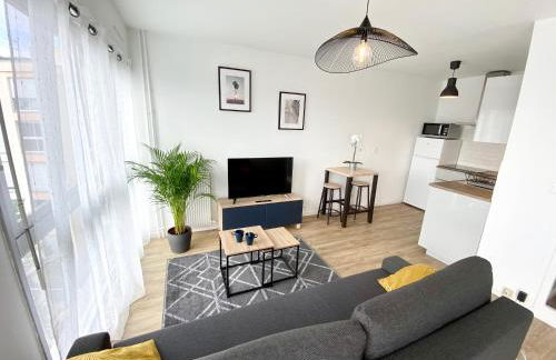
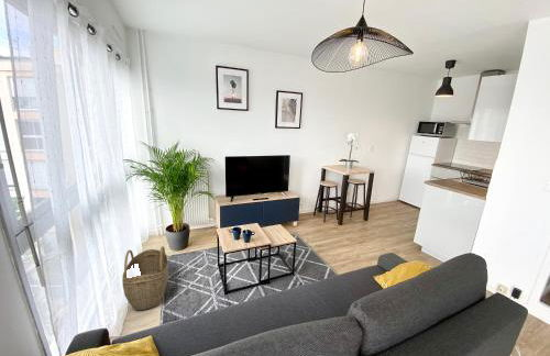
+ woven basket (146, 274)
